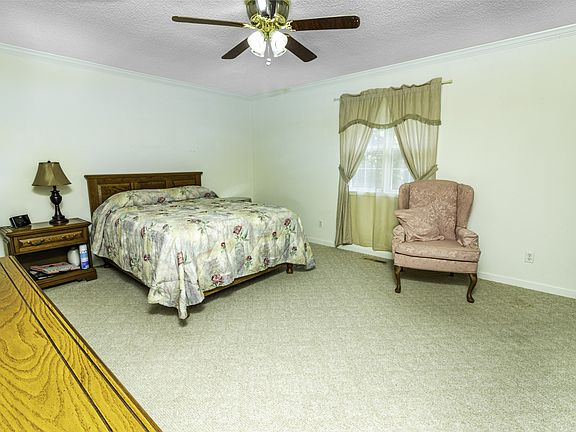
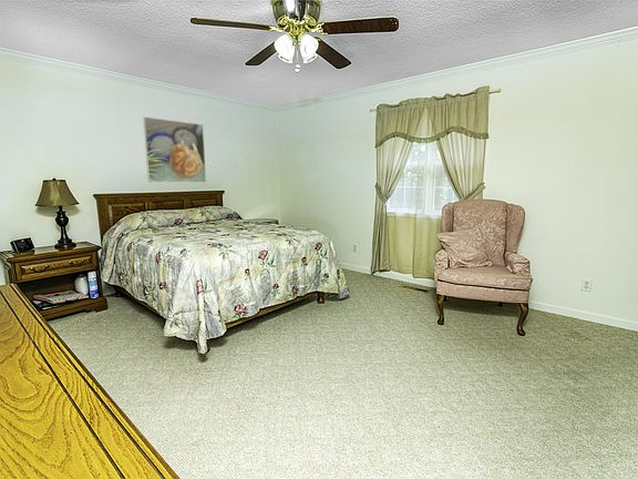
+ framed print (176, 152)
